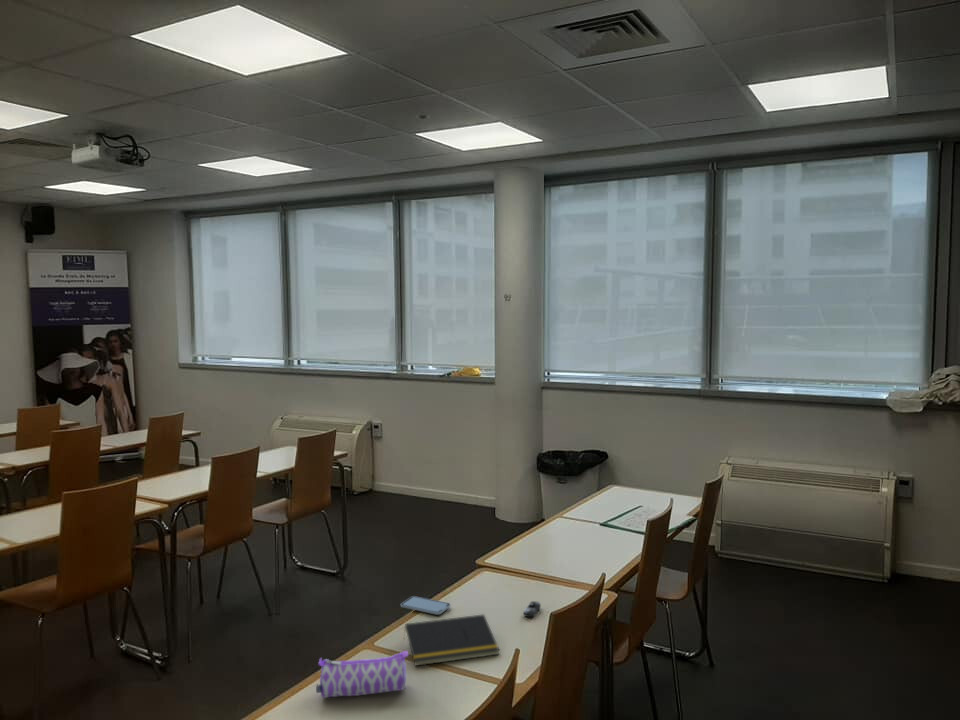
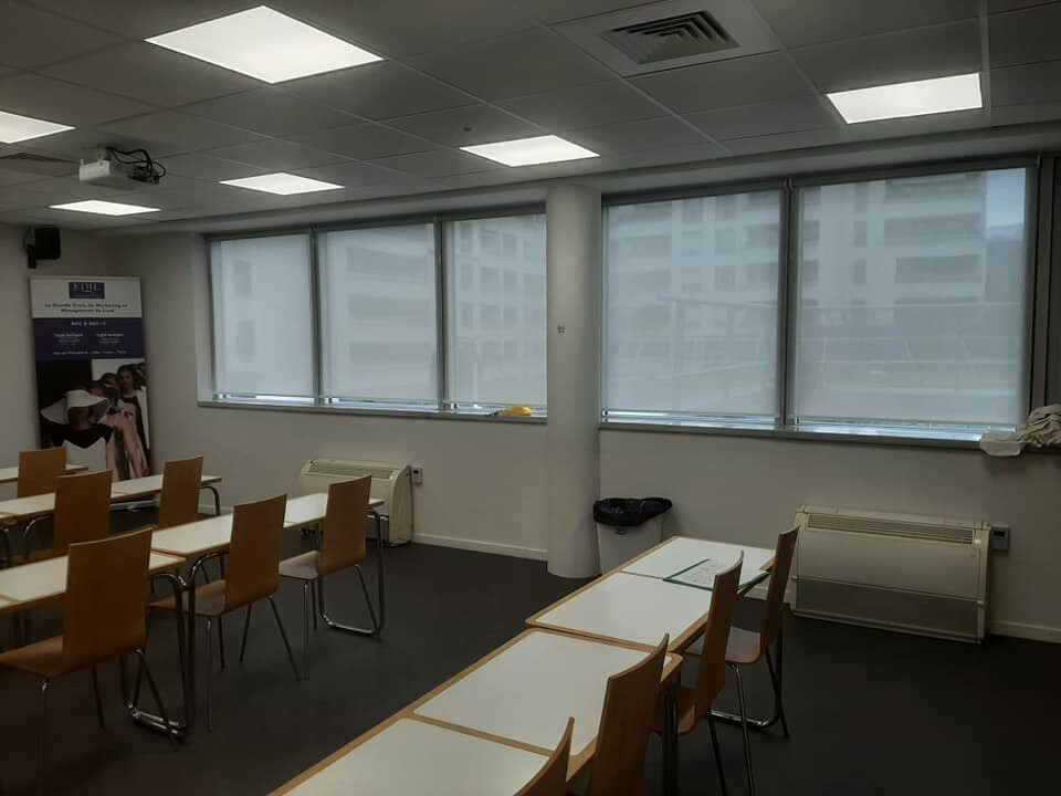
- computer mouse (534, 604)
- pencil case (363, 673)
- smartphone (425, 605)
- notepad (451, 638)
